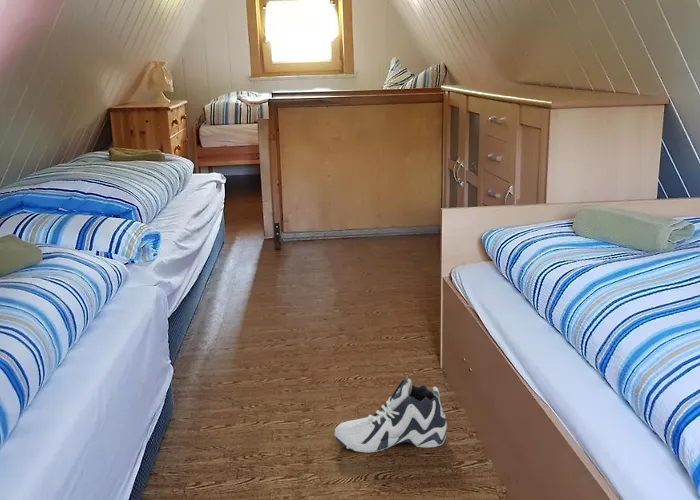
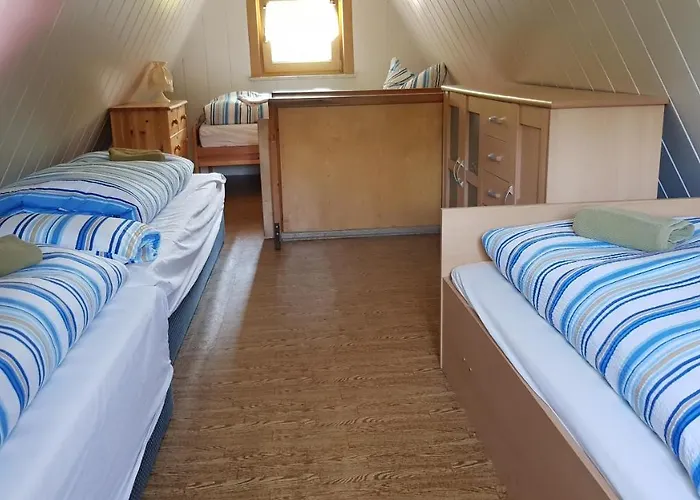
- sneaker (390, 409)
